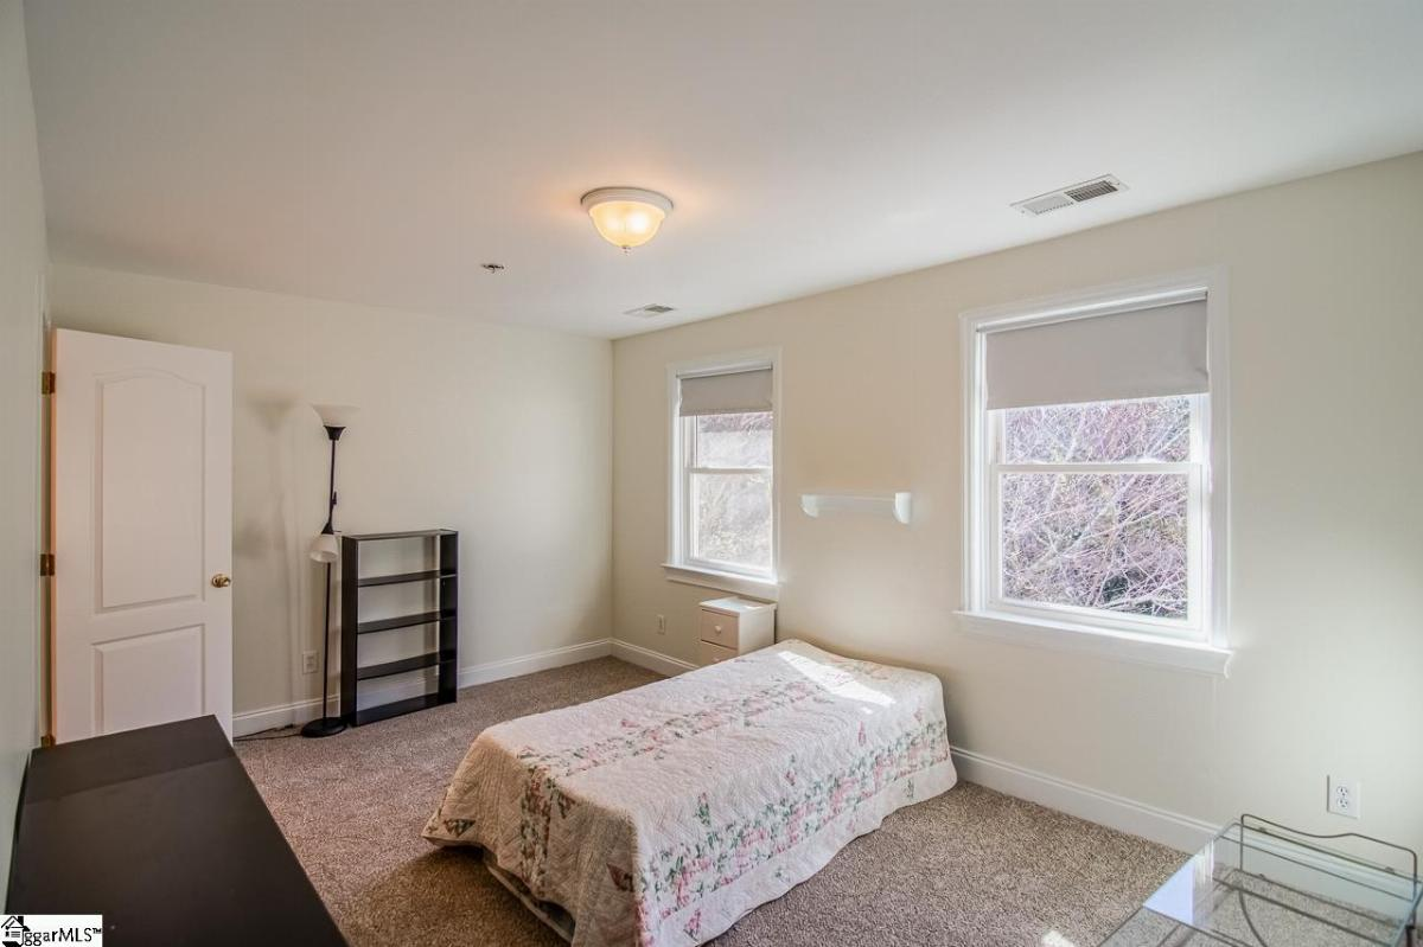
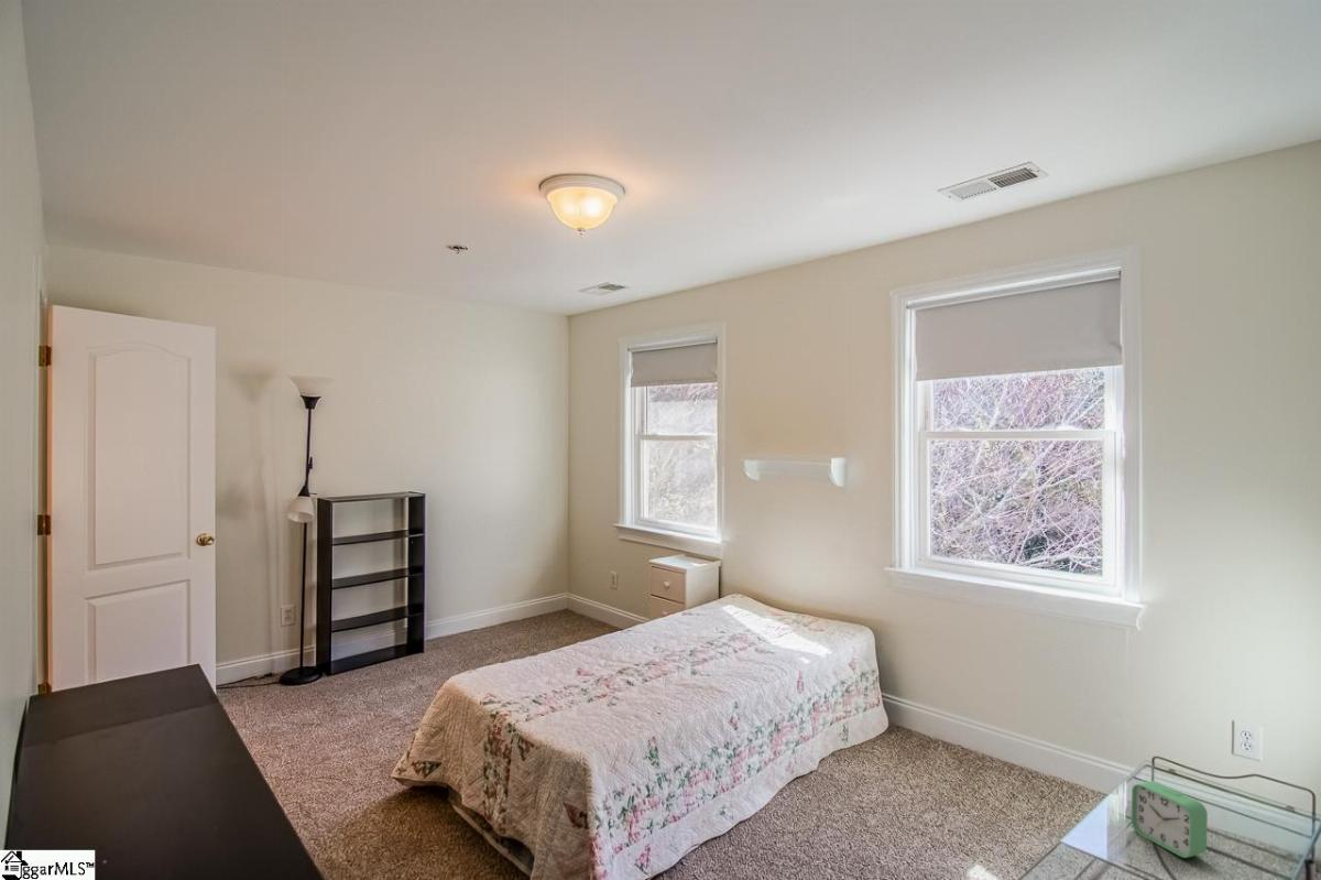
+ alarm clock (1168, 817)
